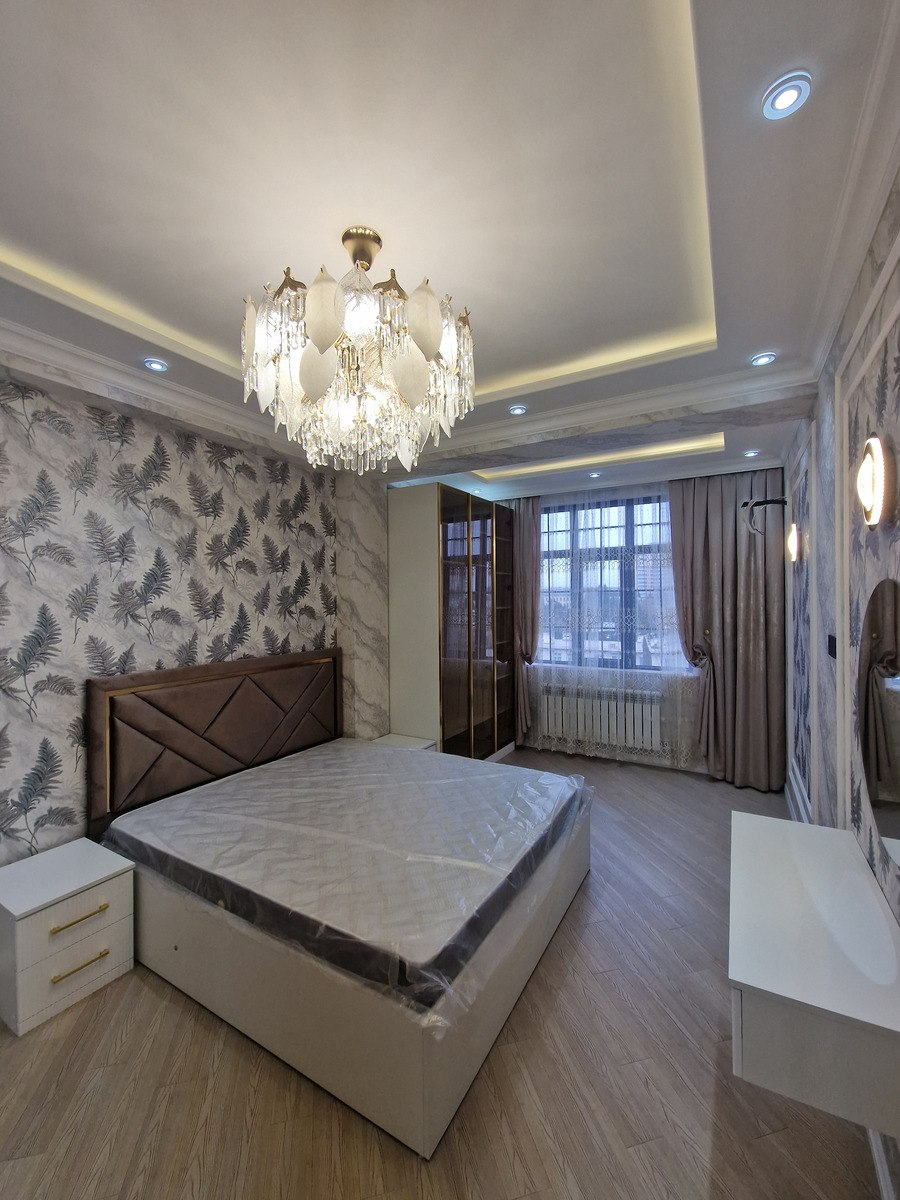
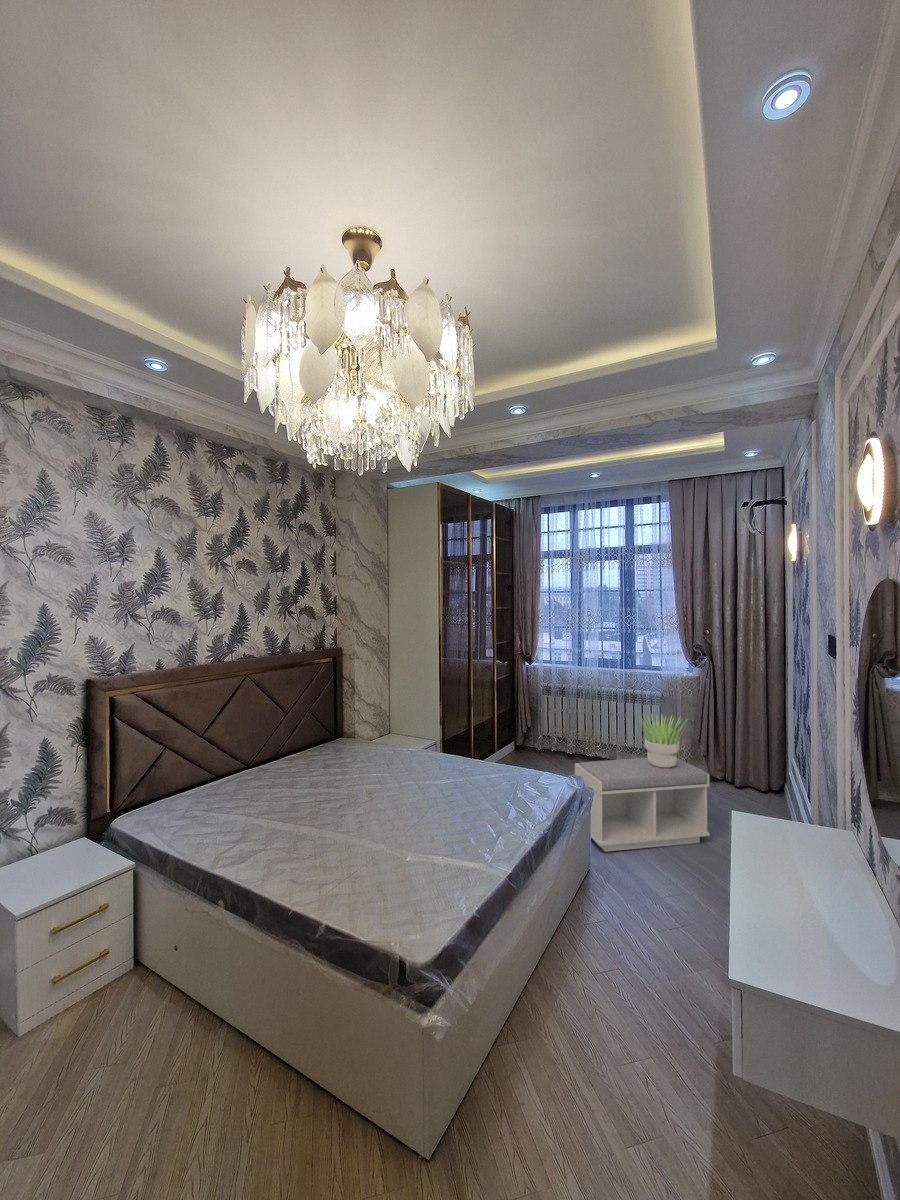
+ potted plant (661, 740)
+ bench (640, 800)
